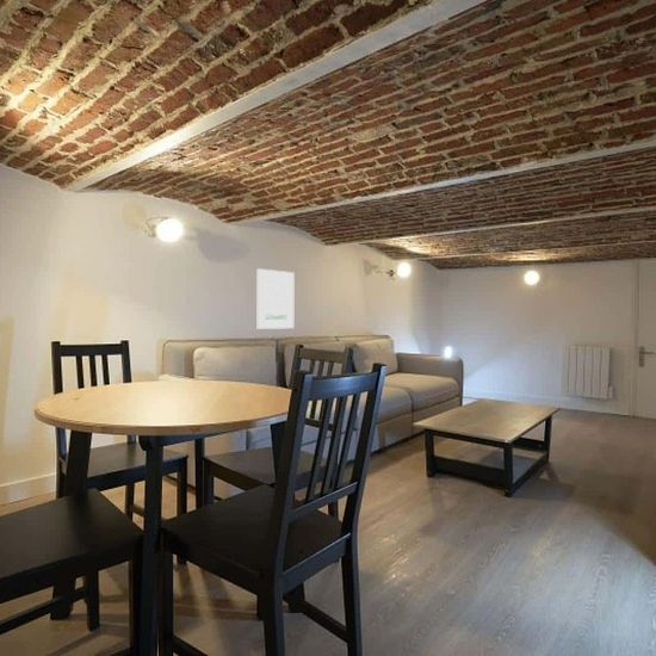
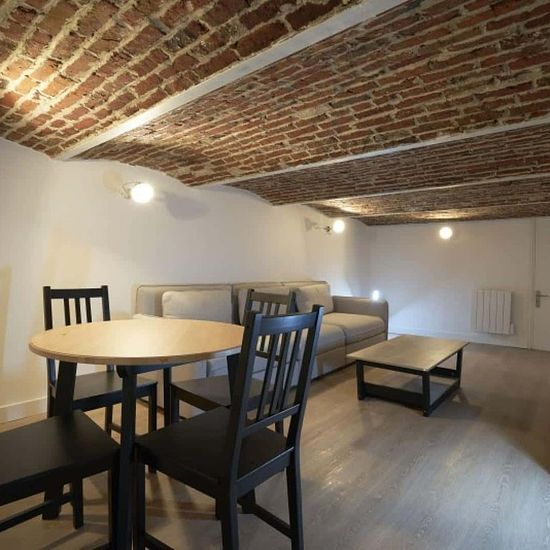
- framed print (276, 299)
